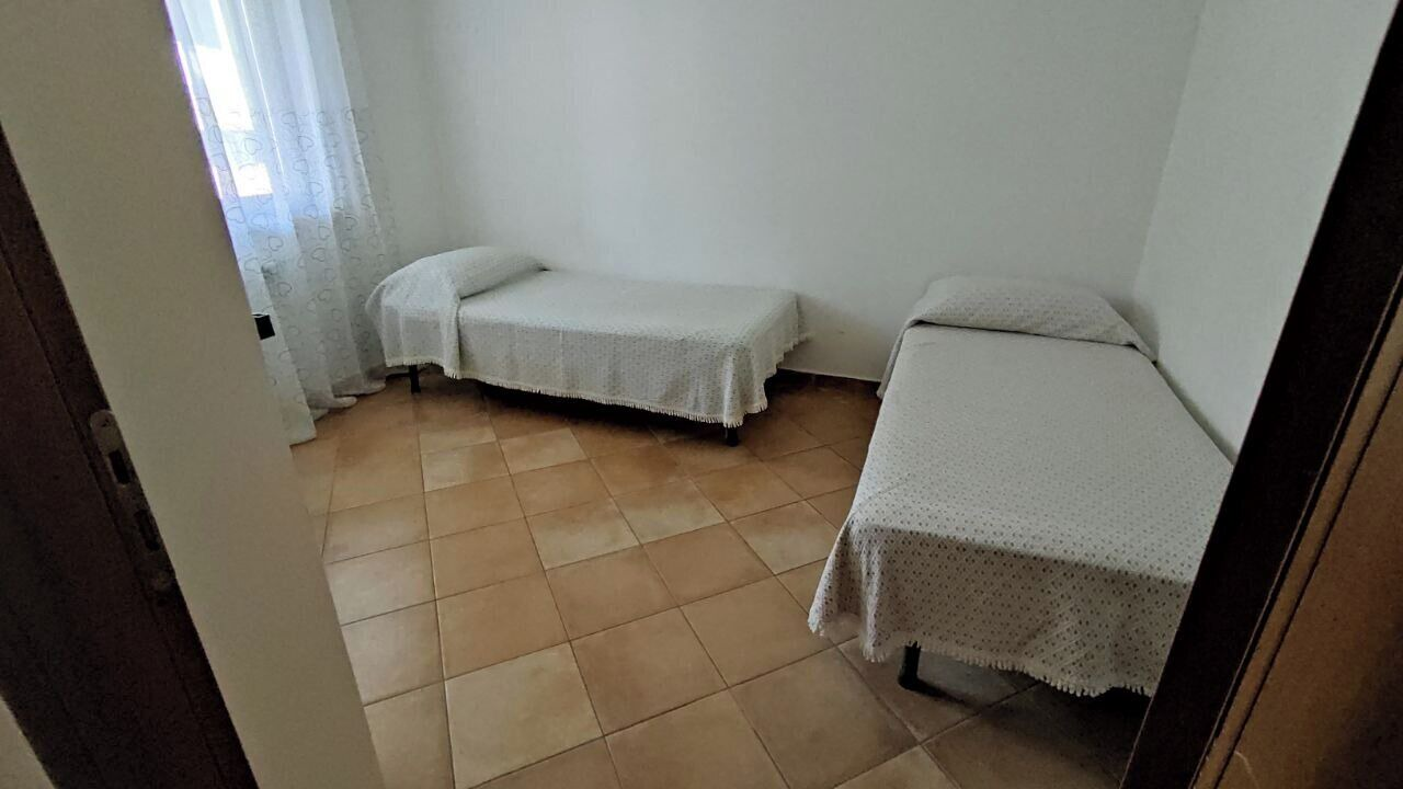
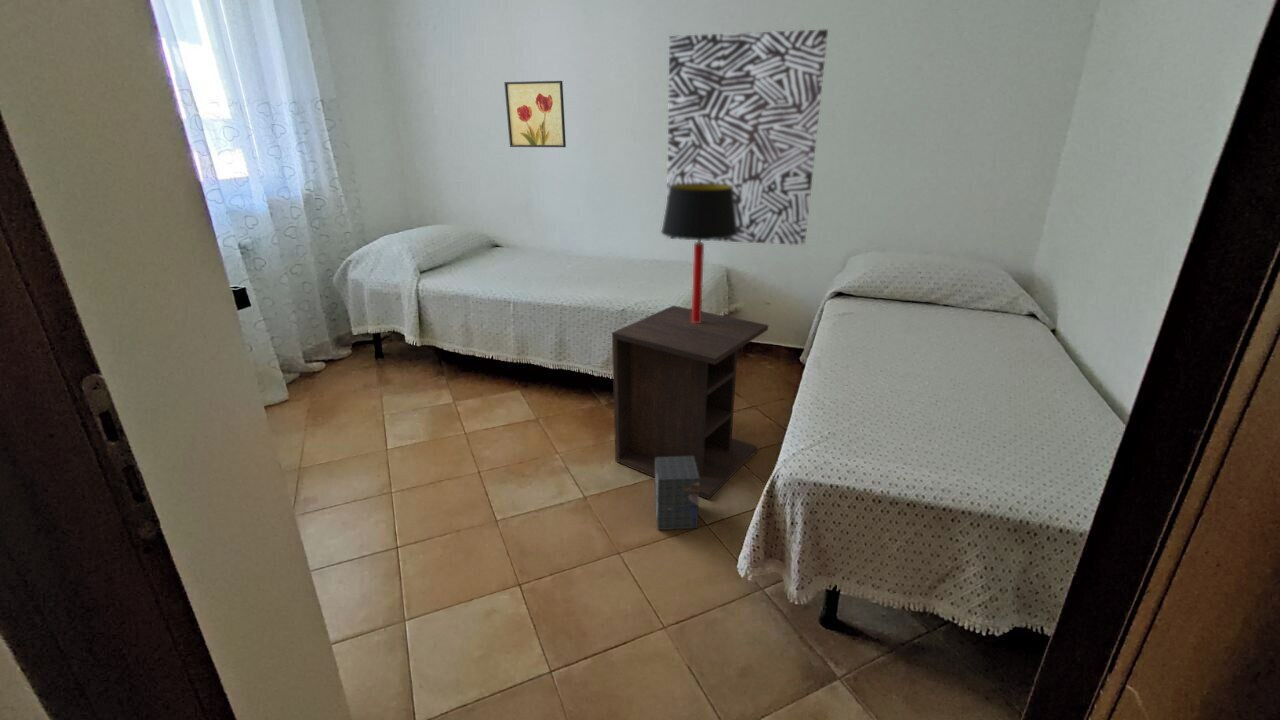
+ wall art (739, 144)
+ wall art (535, 115)
+ nightstand (689, 395)
+ table lamp (698, 256)
+ speaker (676, 492)
